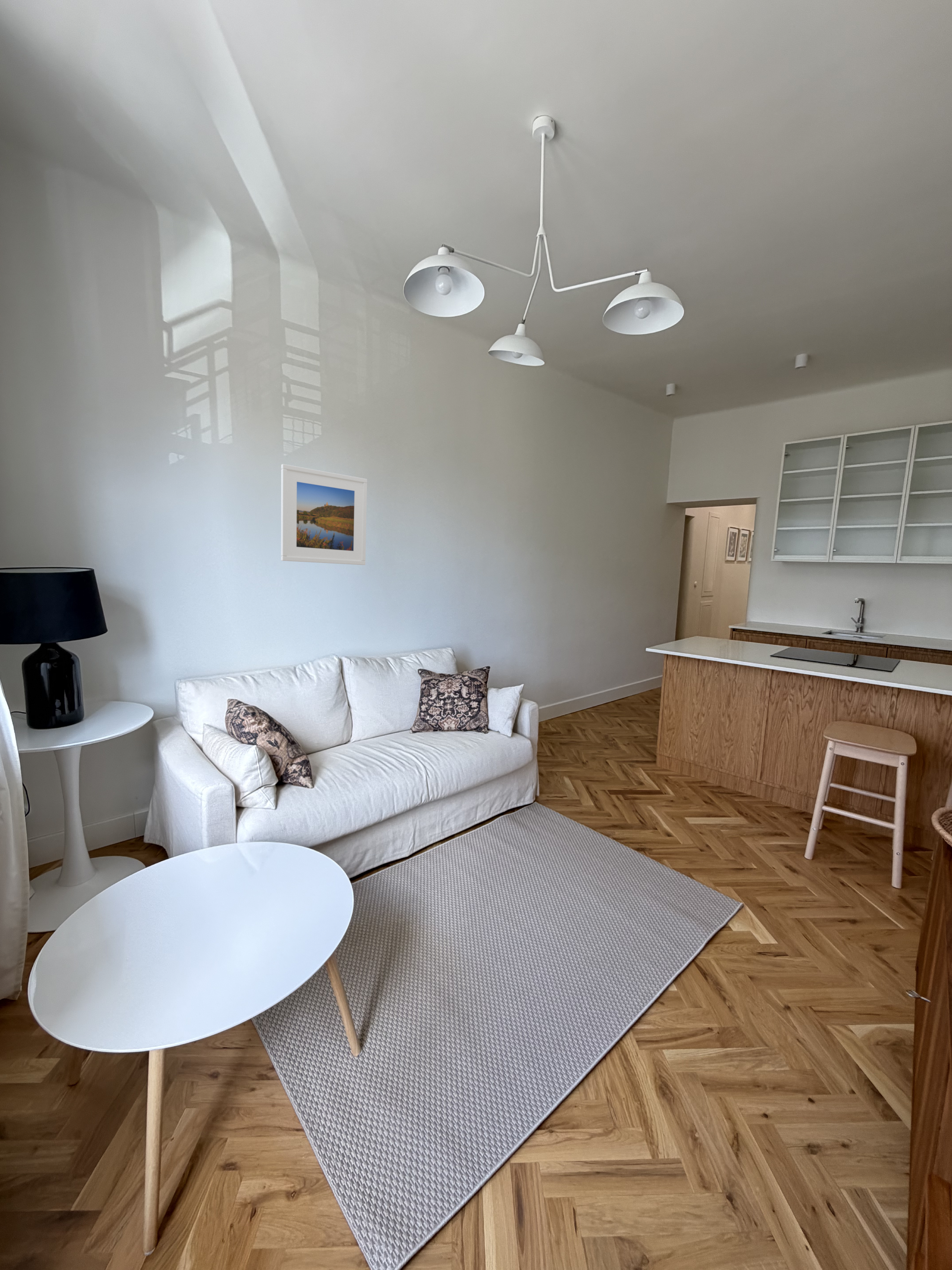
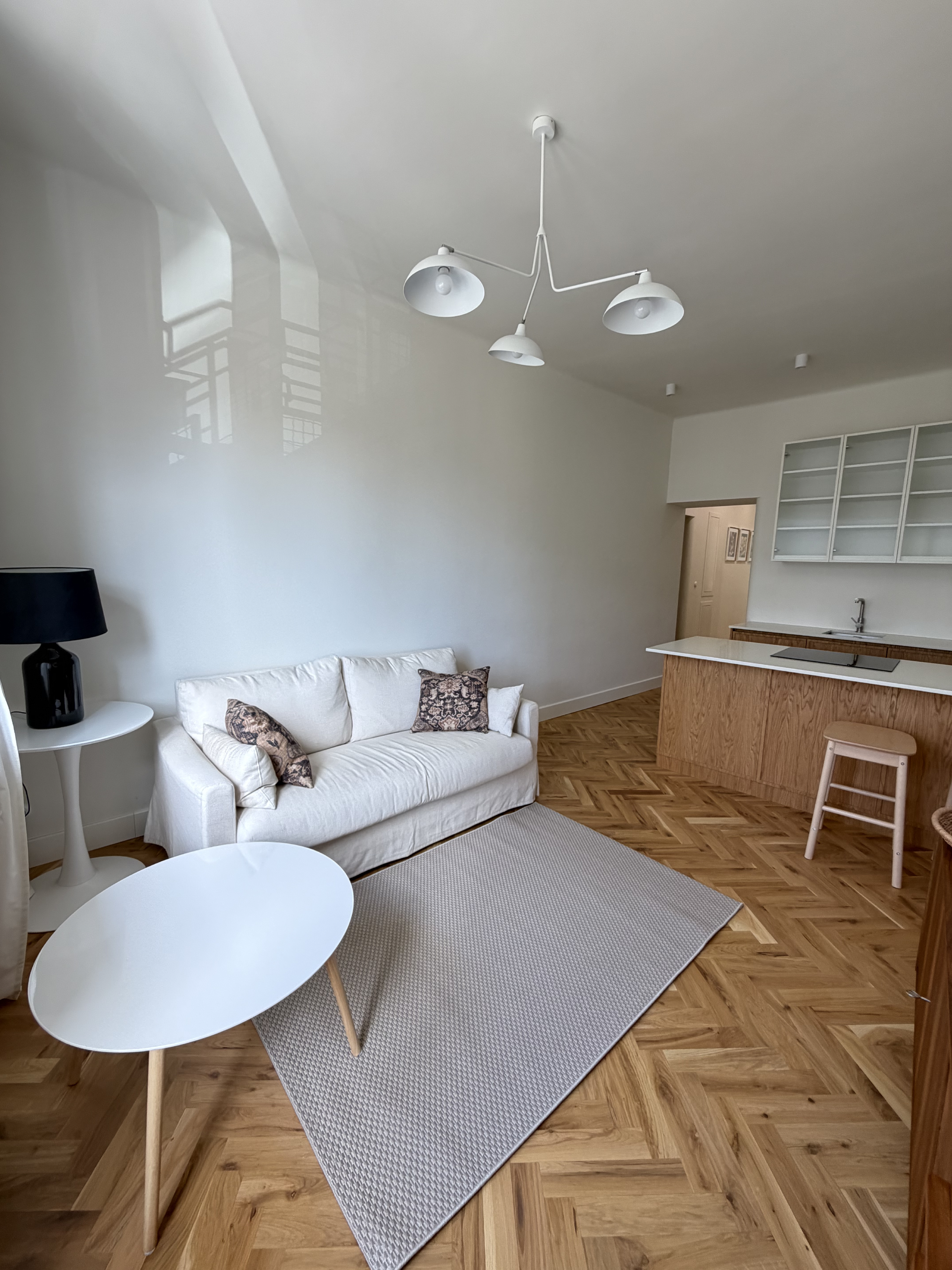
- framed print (326, 518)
